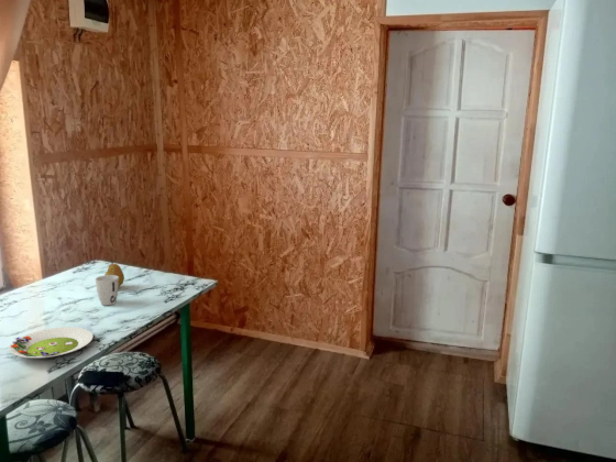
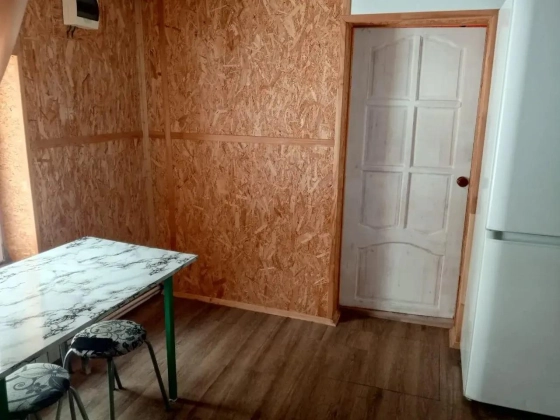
- fruit (113, 274)
- salad plate (53, 343)
- cup (107, 290)
